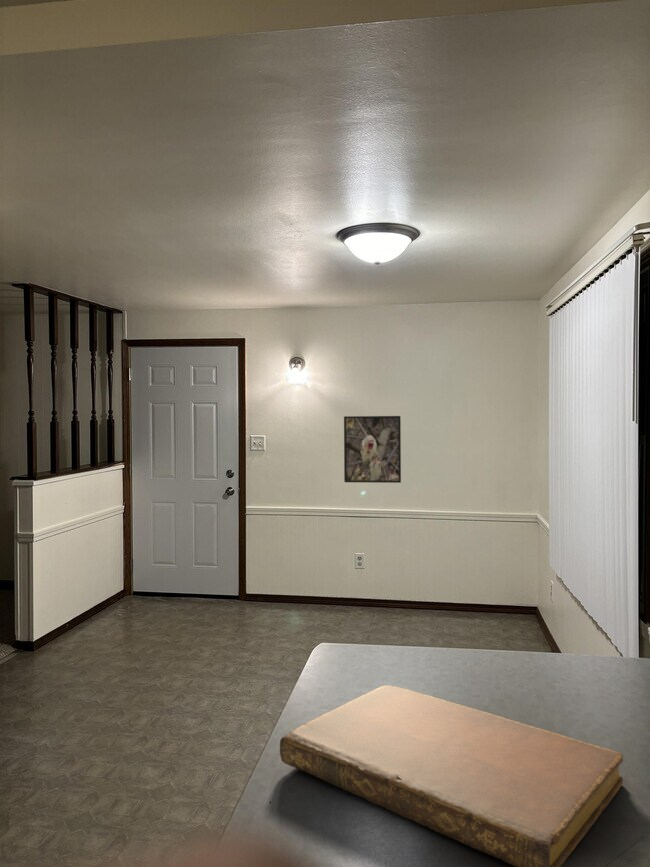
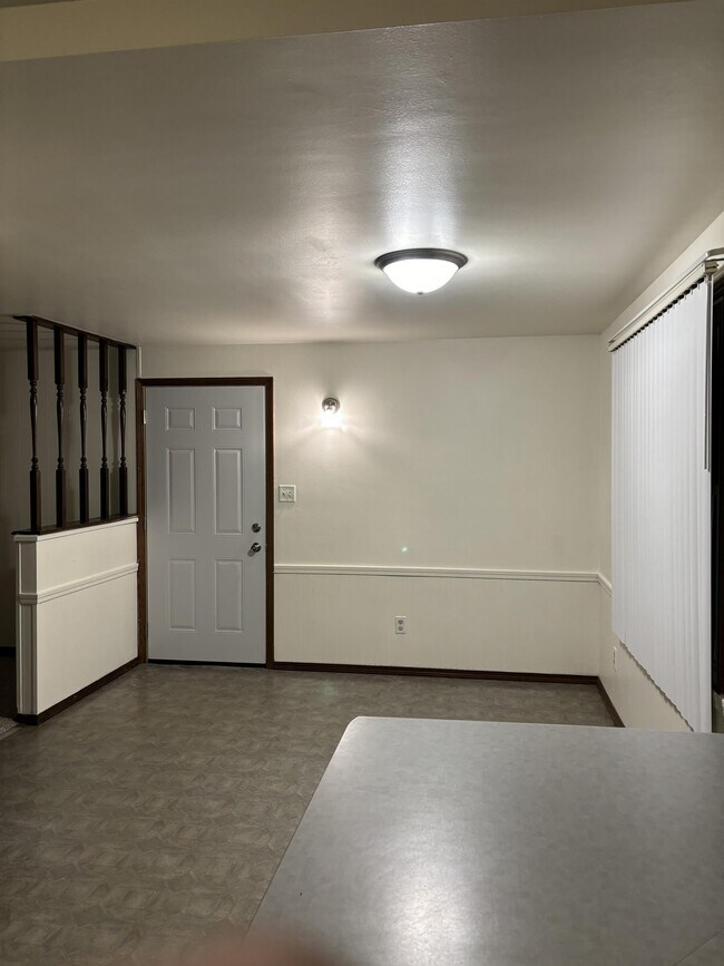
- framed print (372, 449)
- notebook (447, 759)
